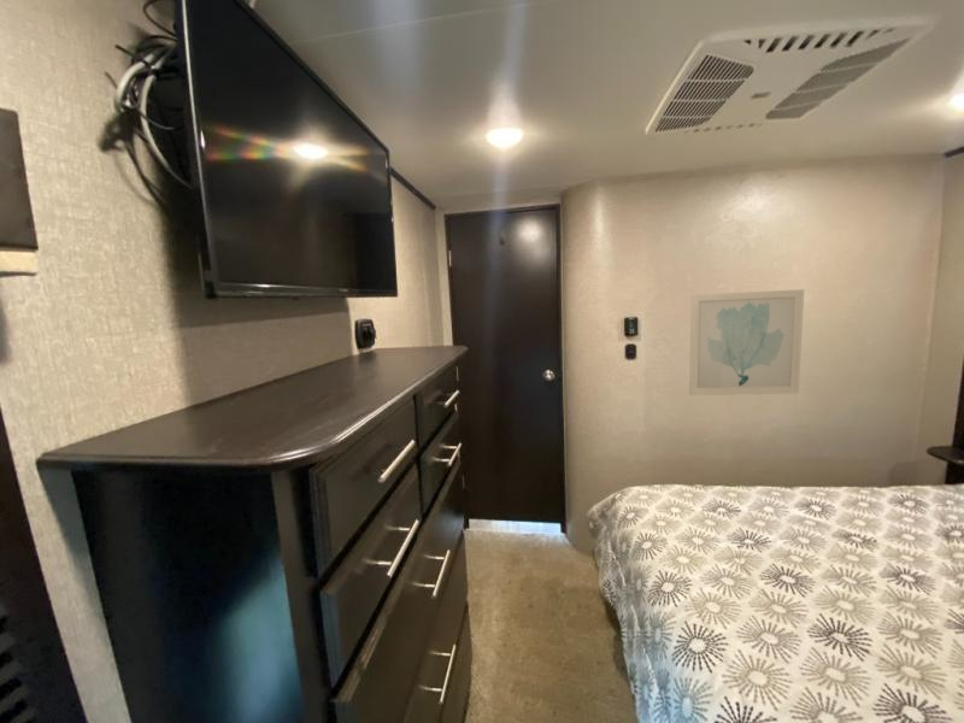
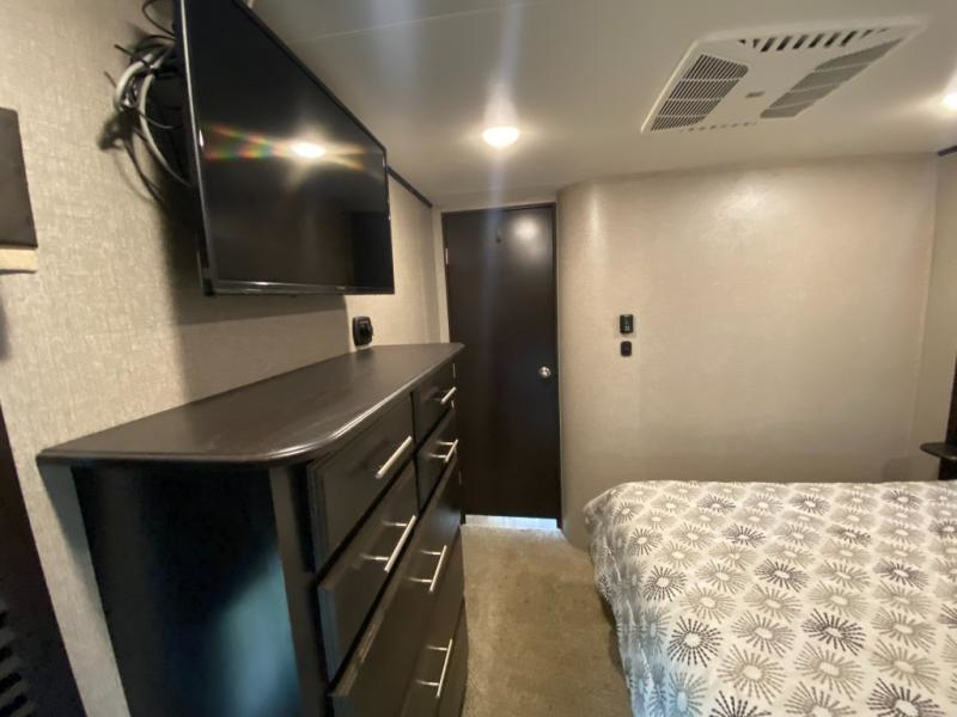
- wall art (745, 343)
